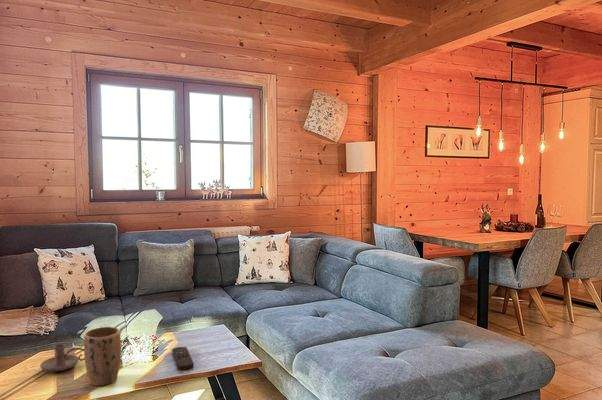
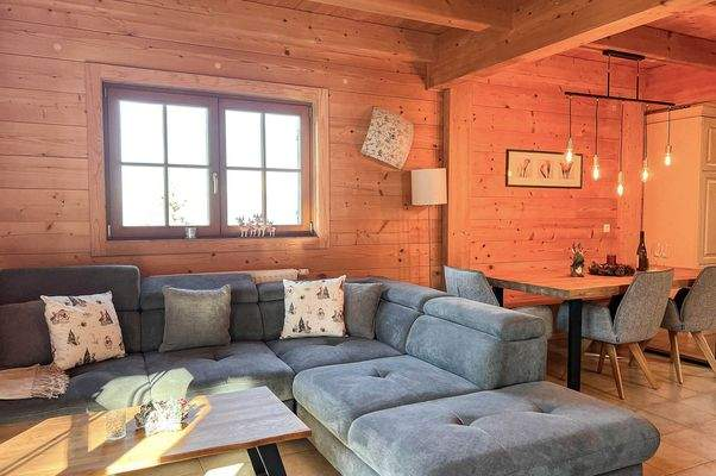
- candle holder (64, 355)
- remote control (182, 357)
- plant pot (102, 356)
